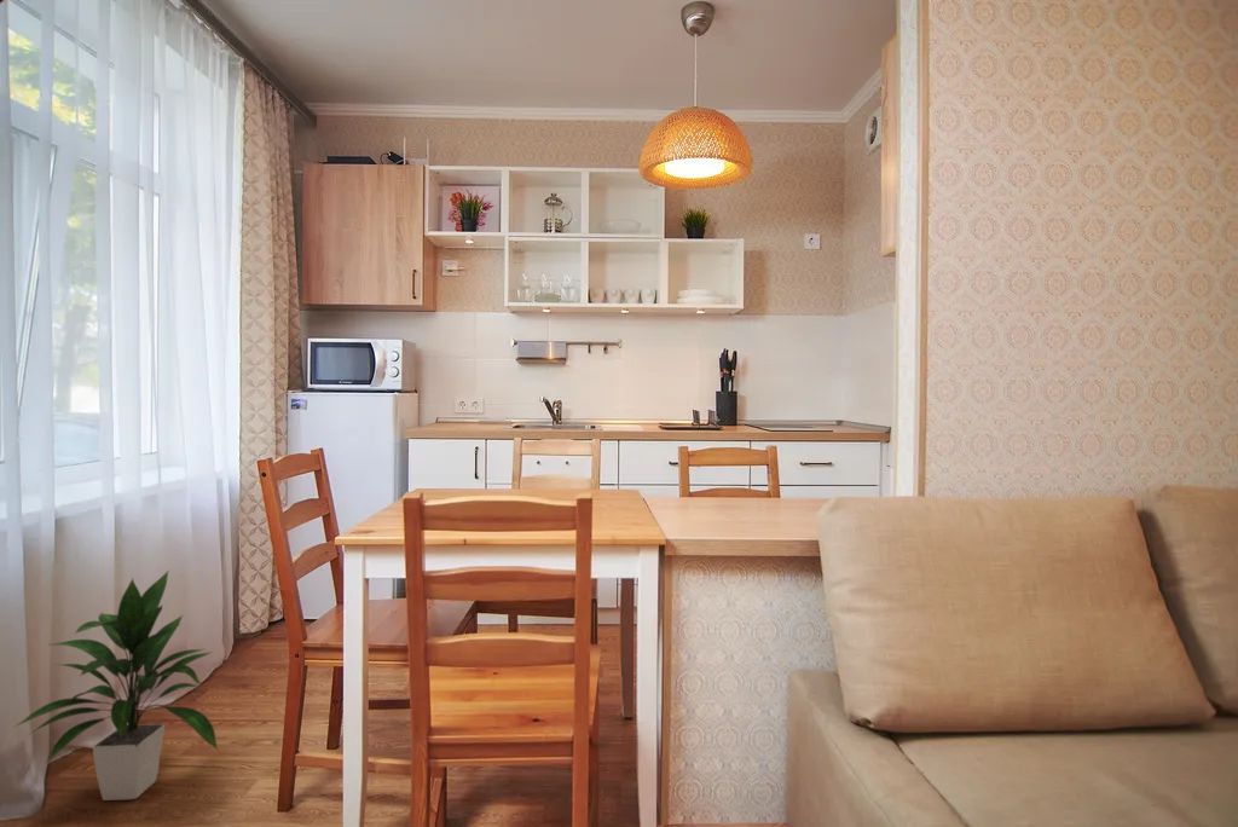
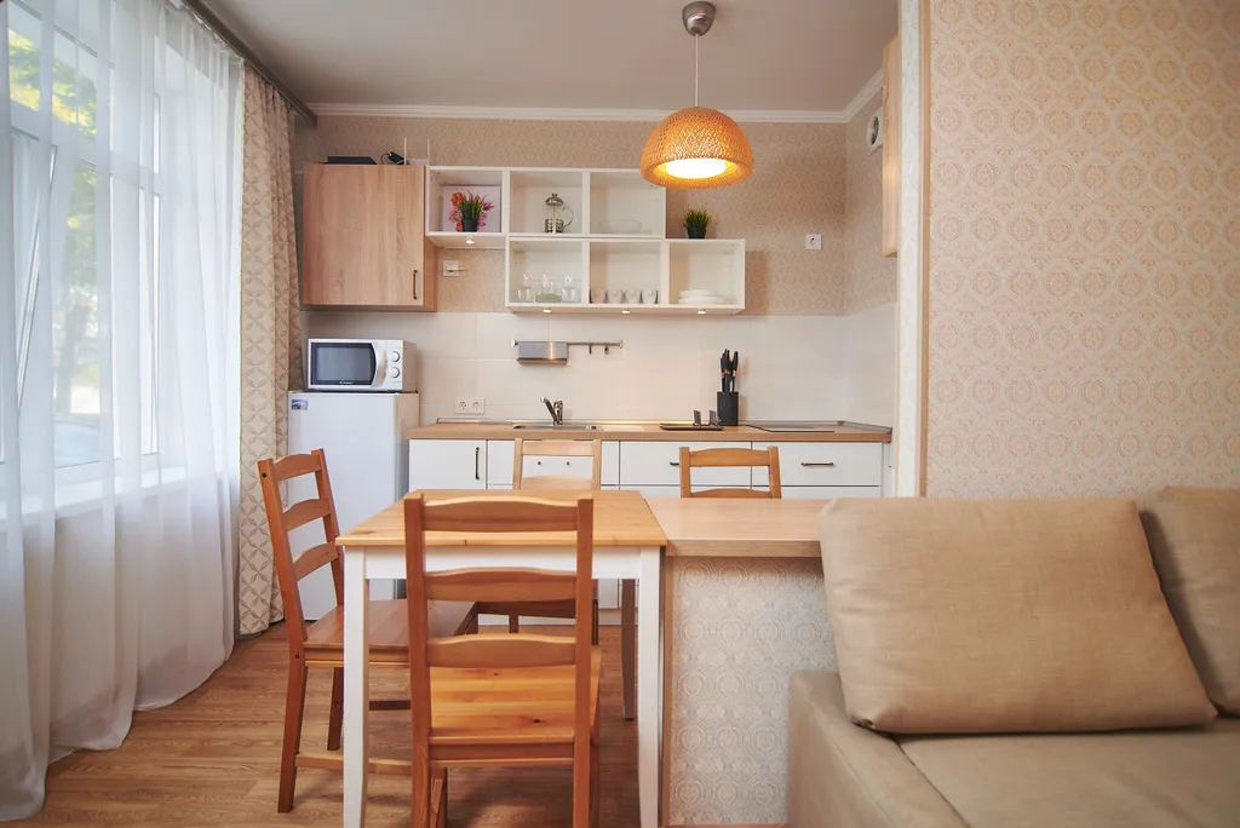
- indoor plant (134, 688)
